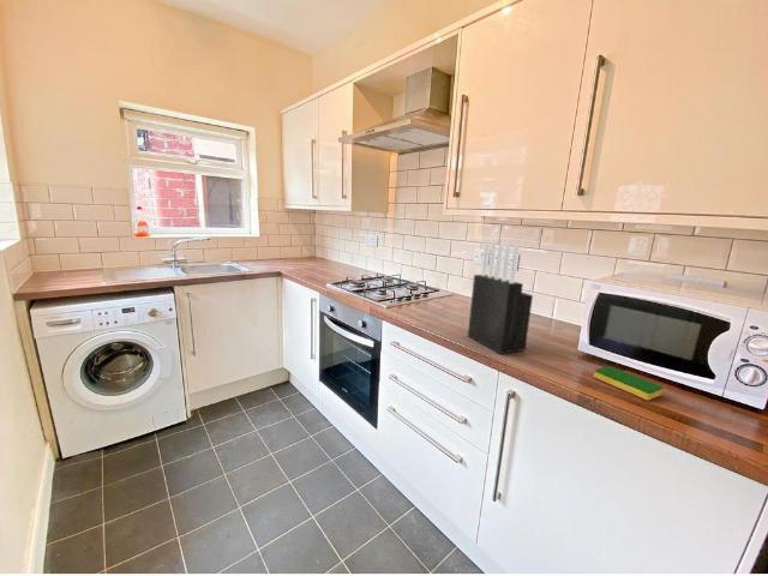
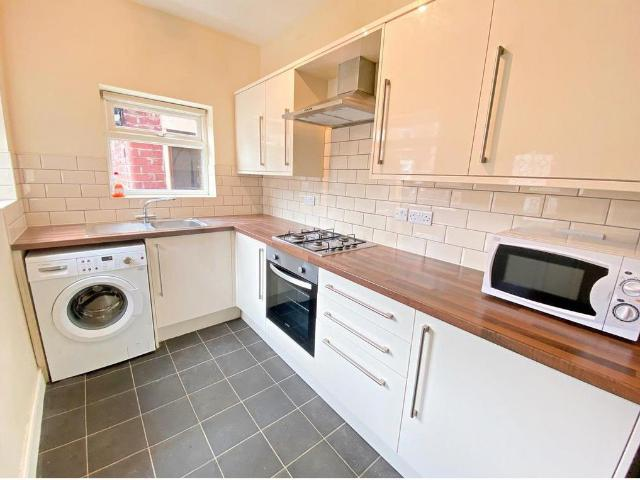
- knife block (503, 294)
- dish sponge (626, 382)
